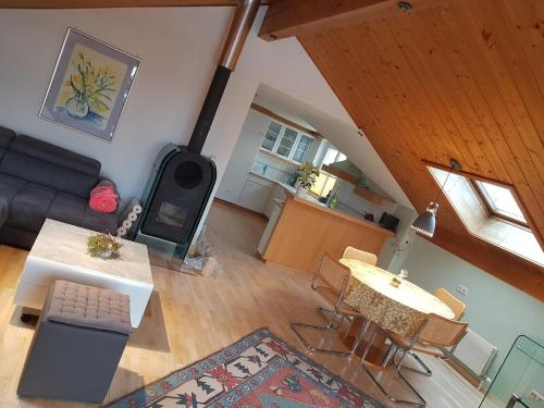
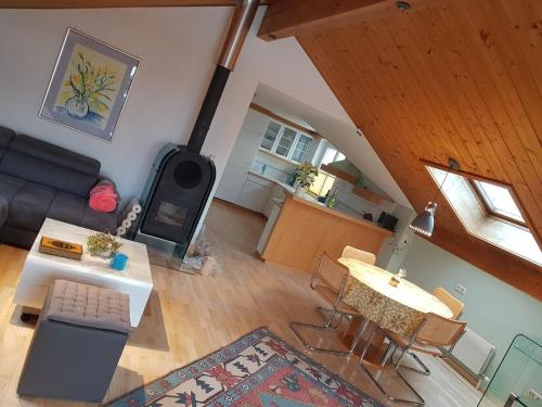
+ mug (117, 262)
+ hardback book (61, 247)
